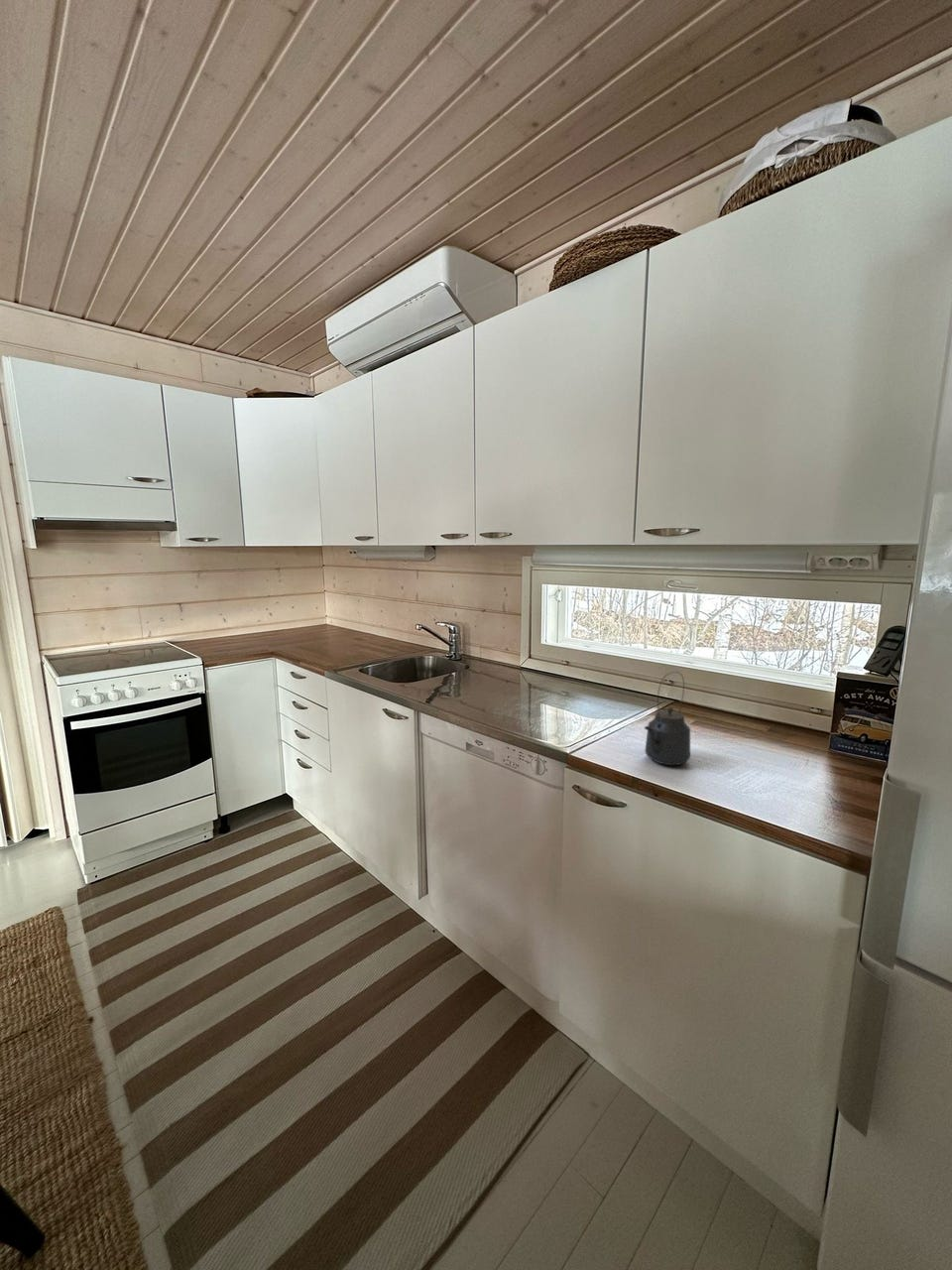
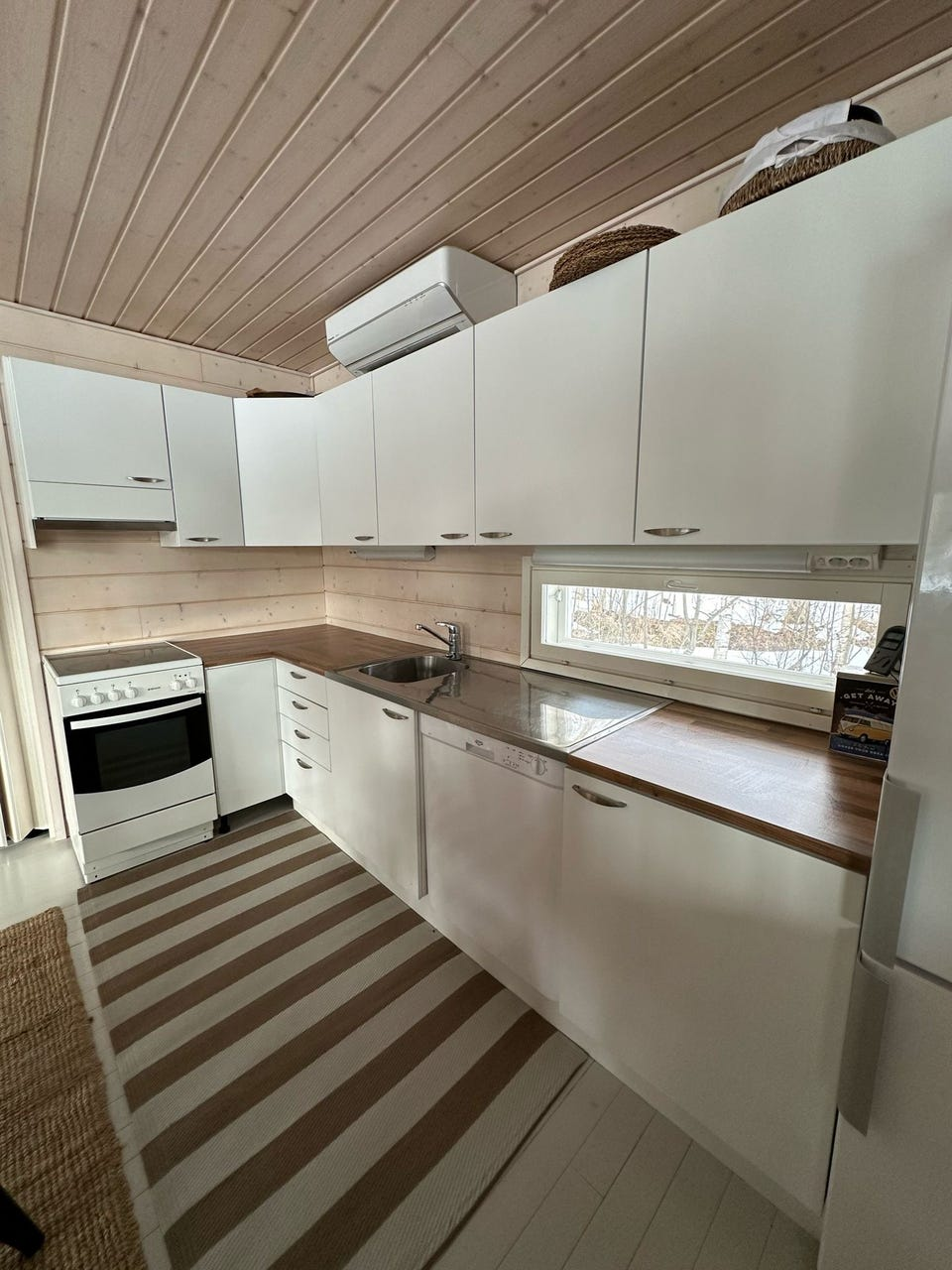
- kettle (664, 717)
